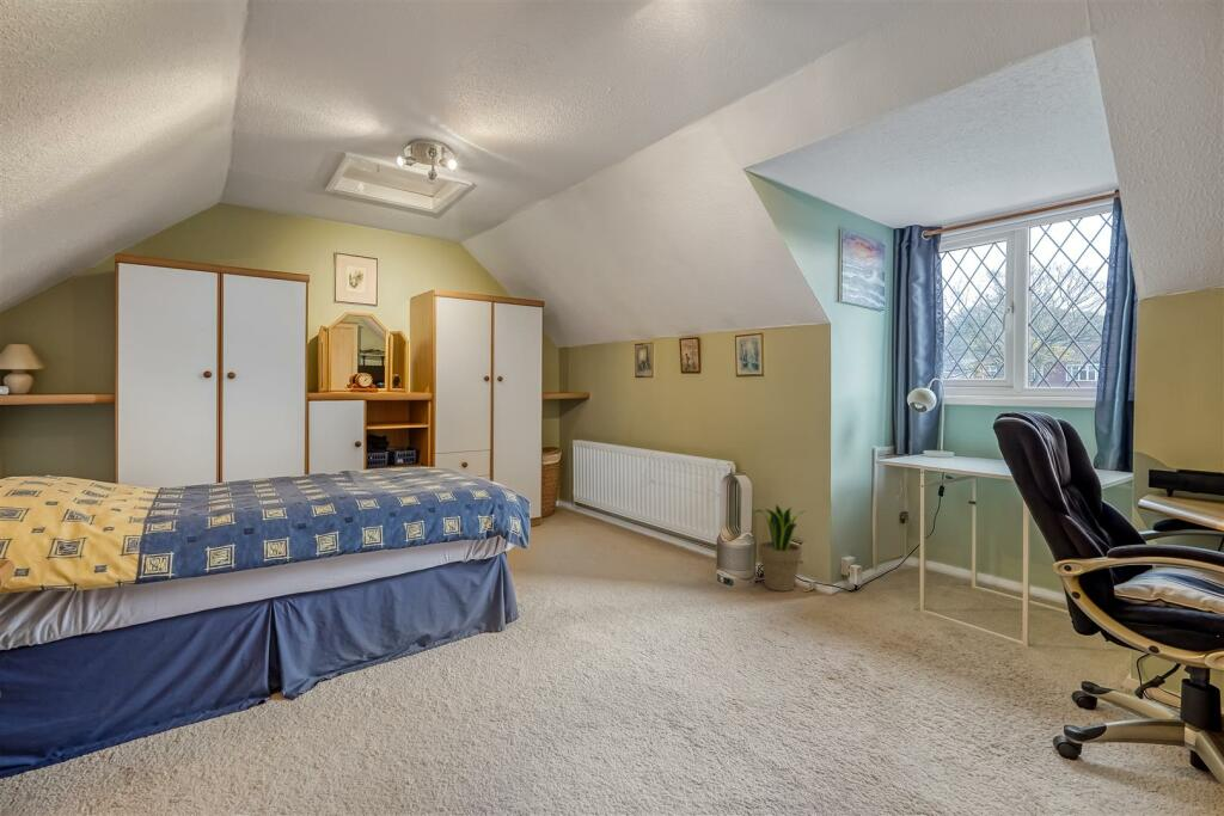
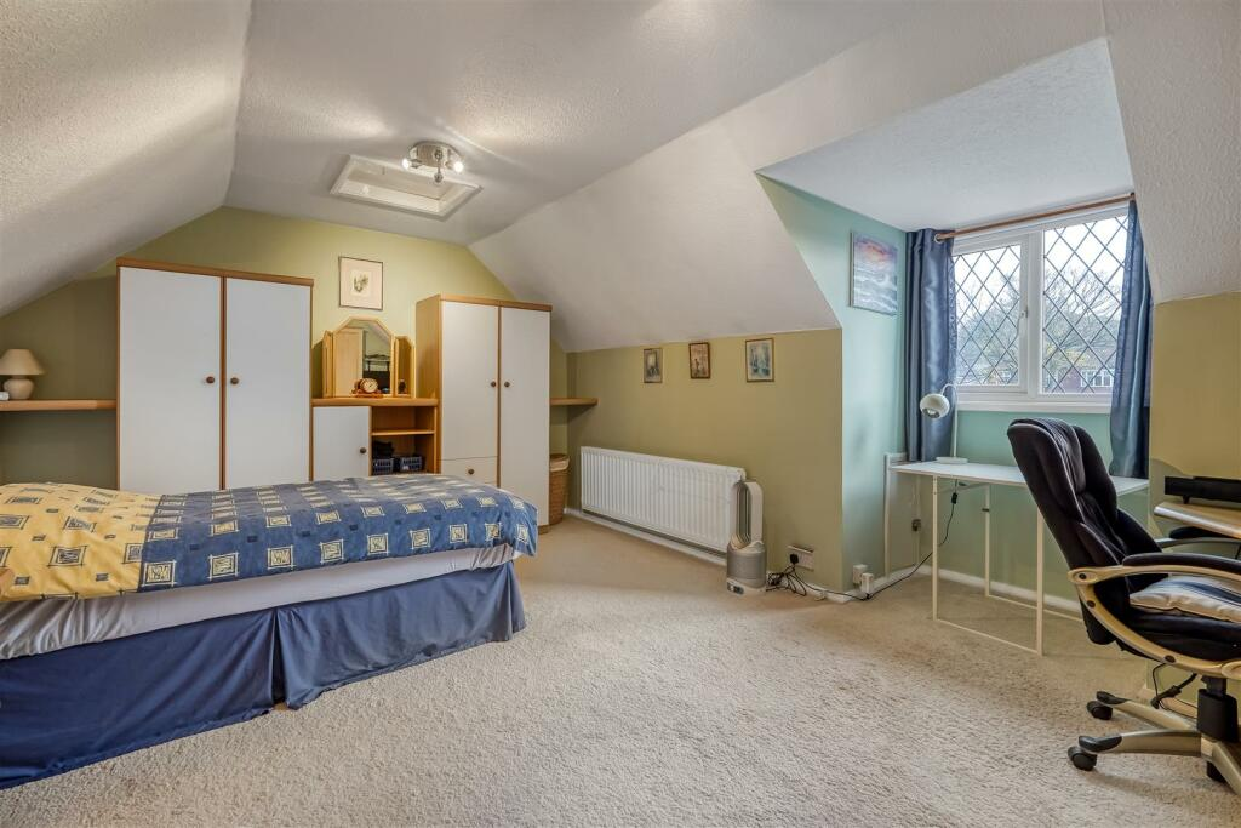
- potted plant (779, 545)
